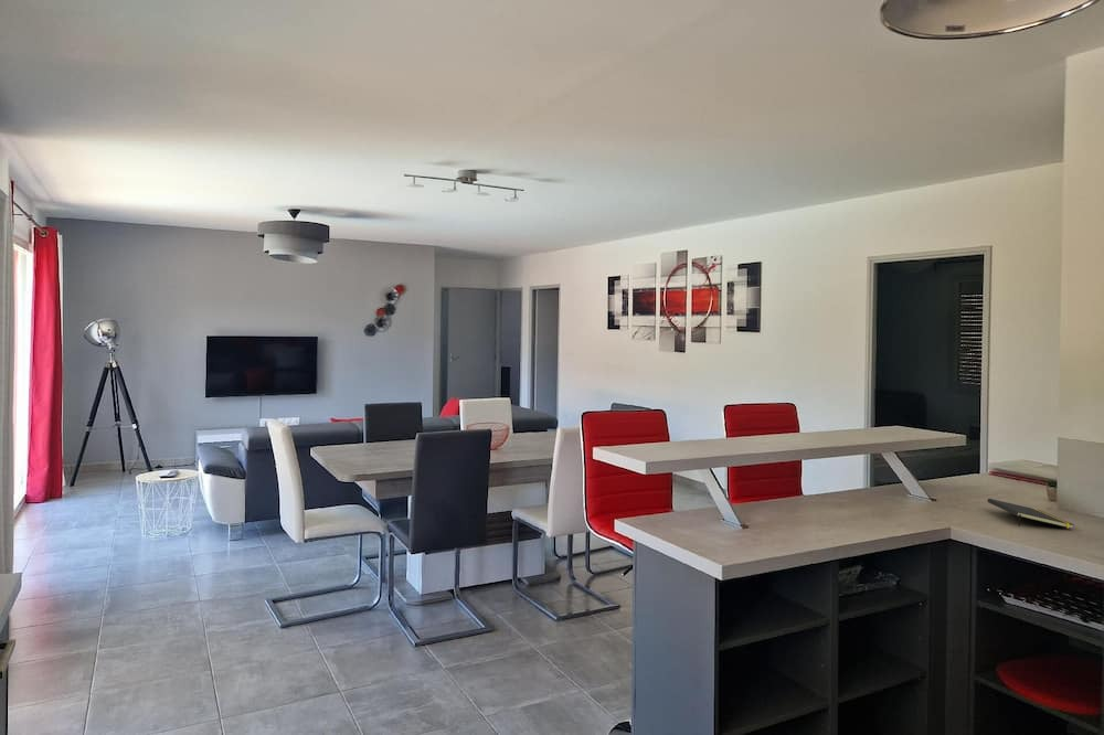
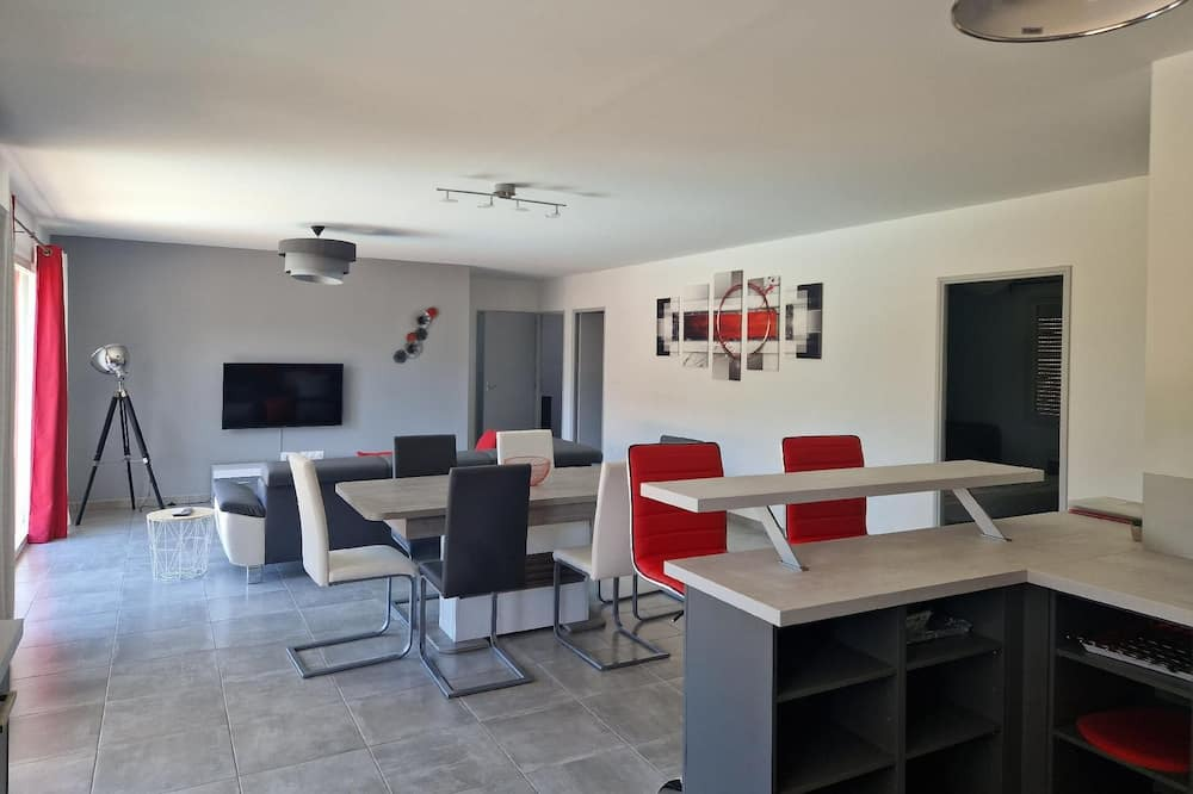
- notepad (1028, 512)
